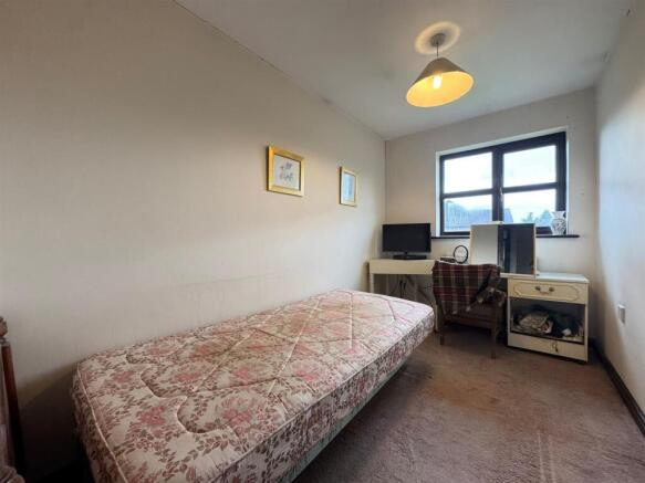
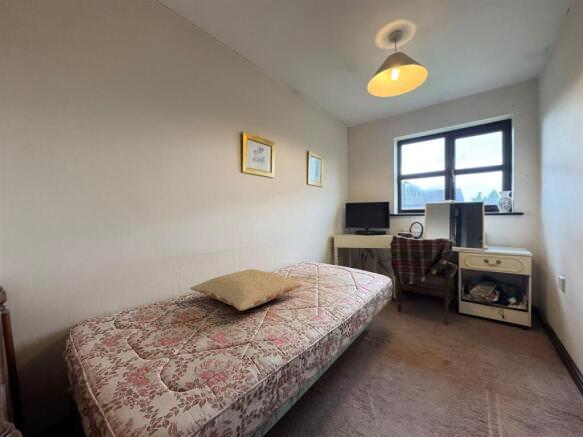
+ pillow (248, 286)
